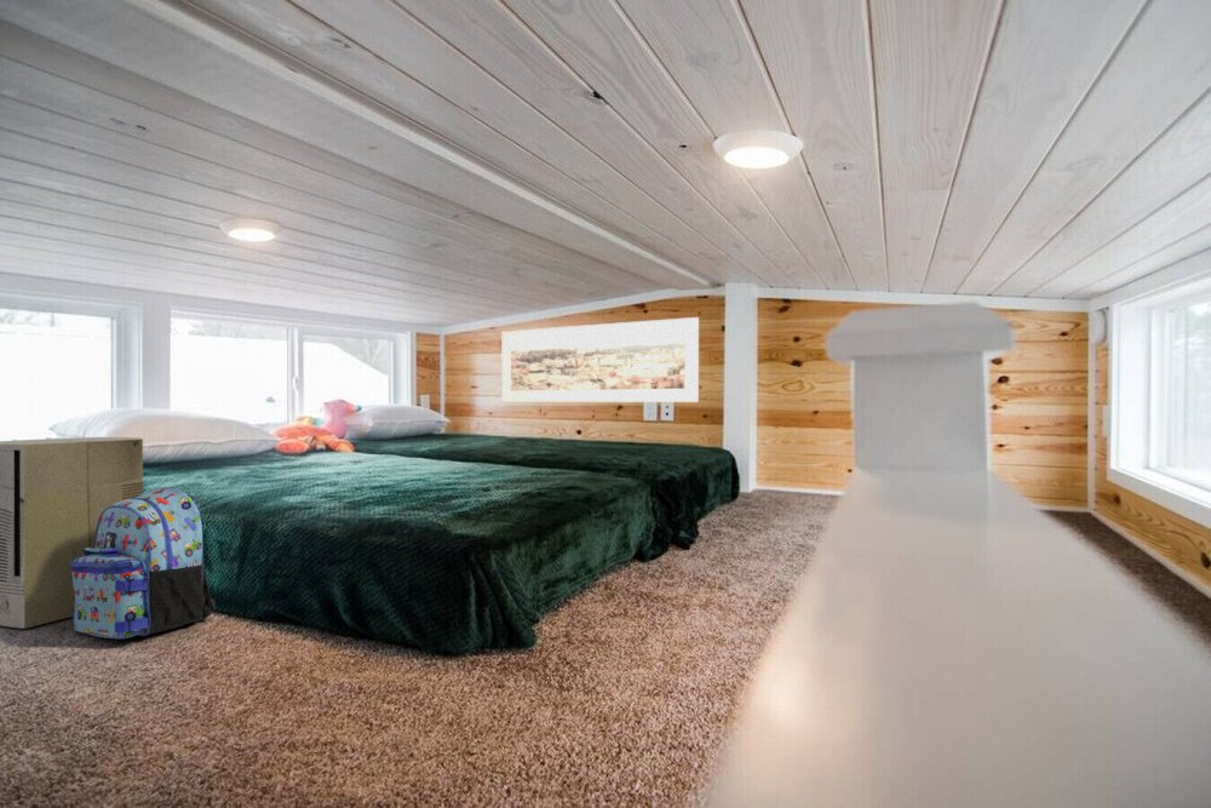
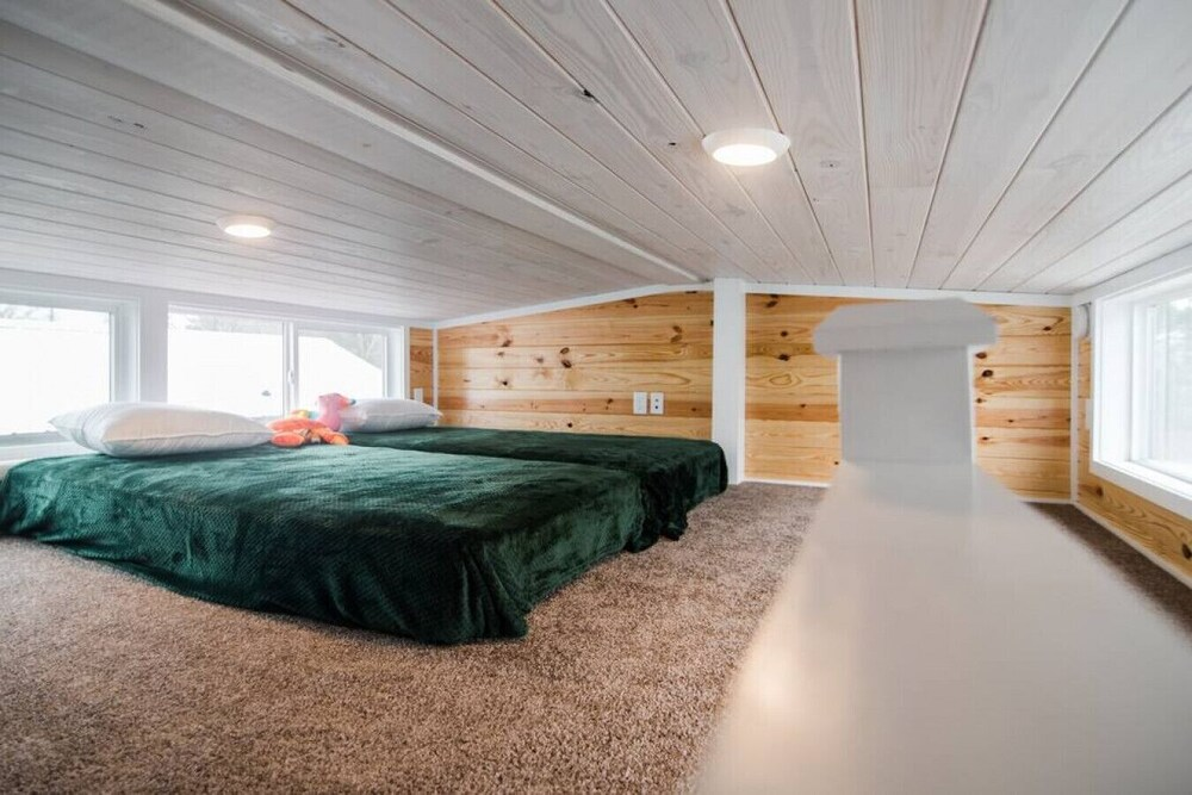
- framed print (591, 363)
- backpack (142, 557)
- air purifier (65, 523)
